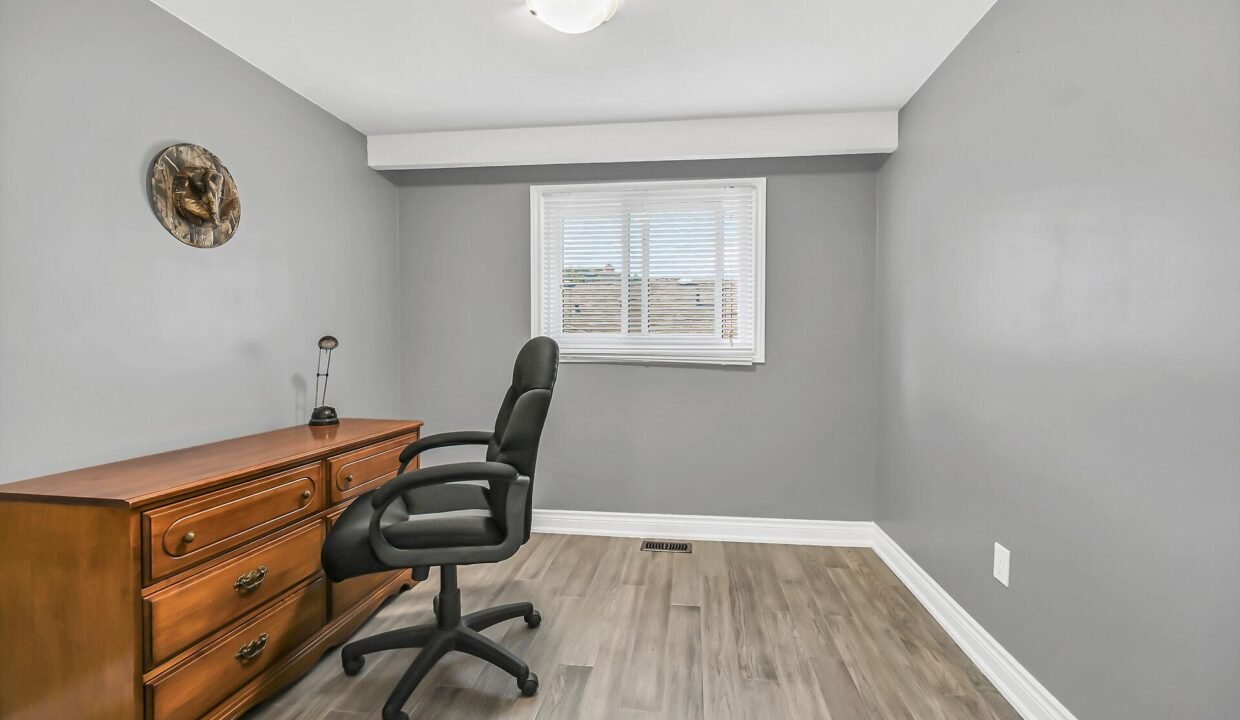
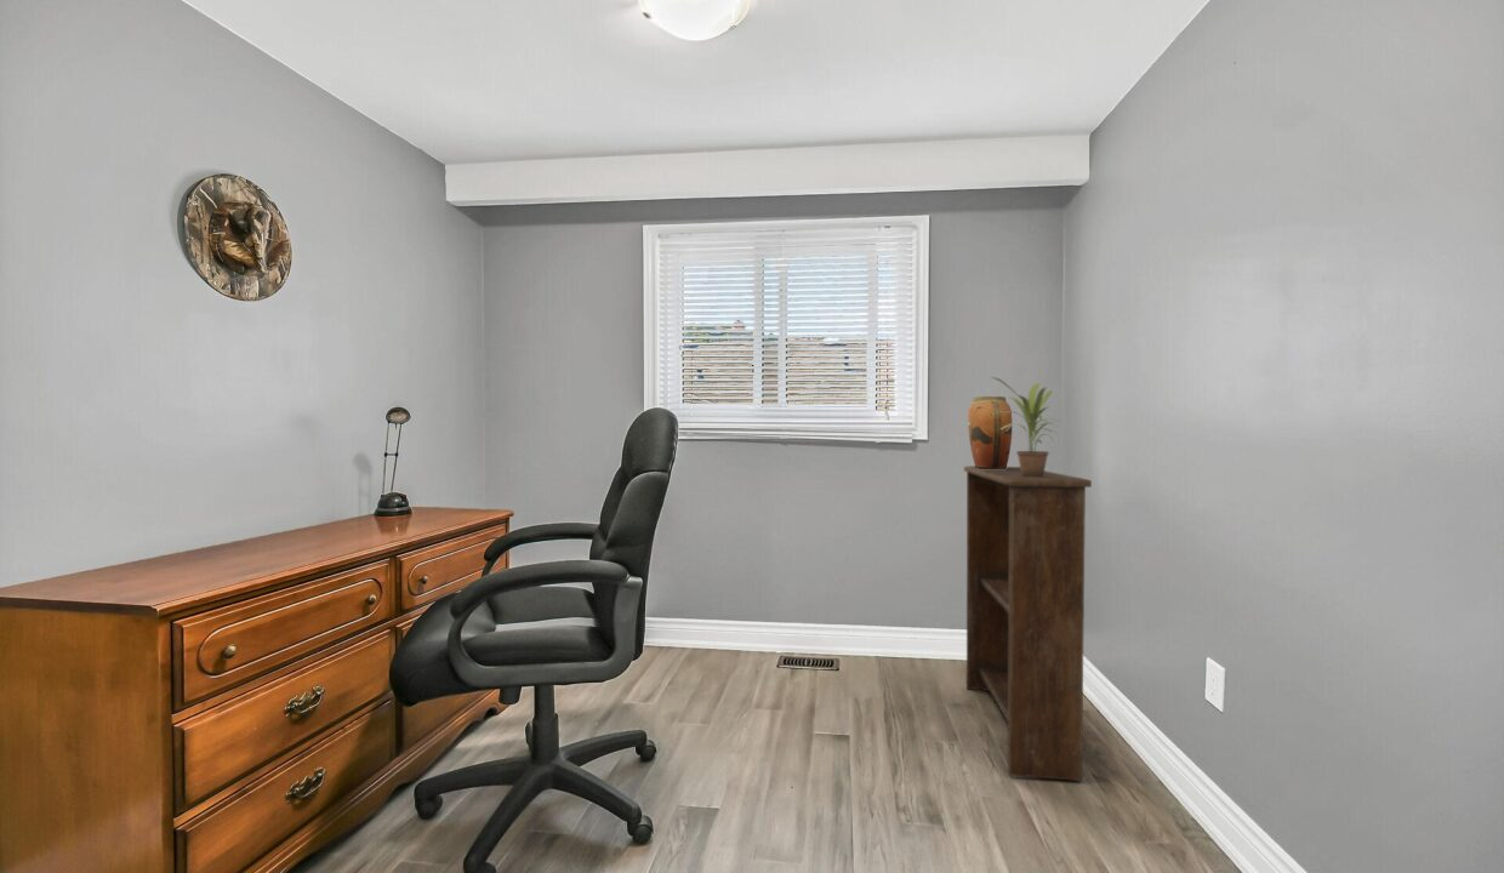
+ vase (989, 432)
+ potted plant (1031, 426)
+ bookshelf (1016, 599)
